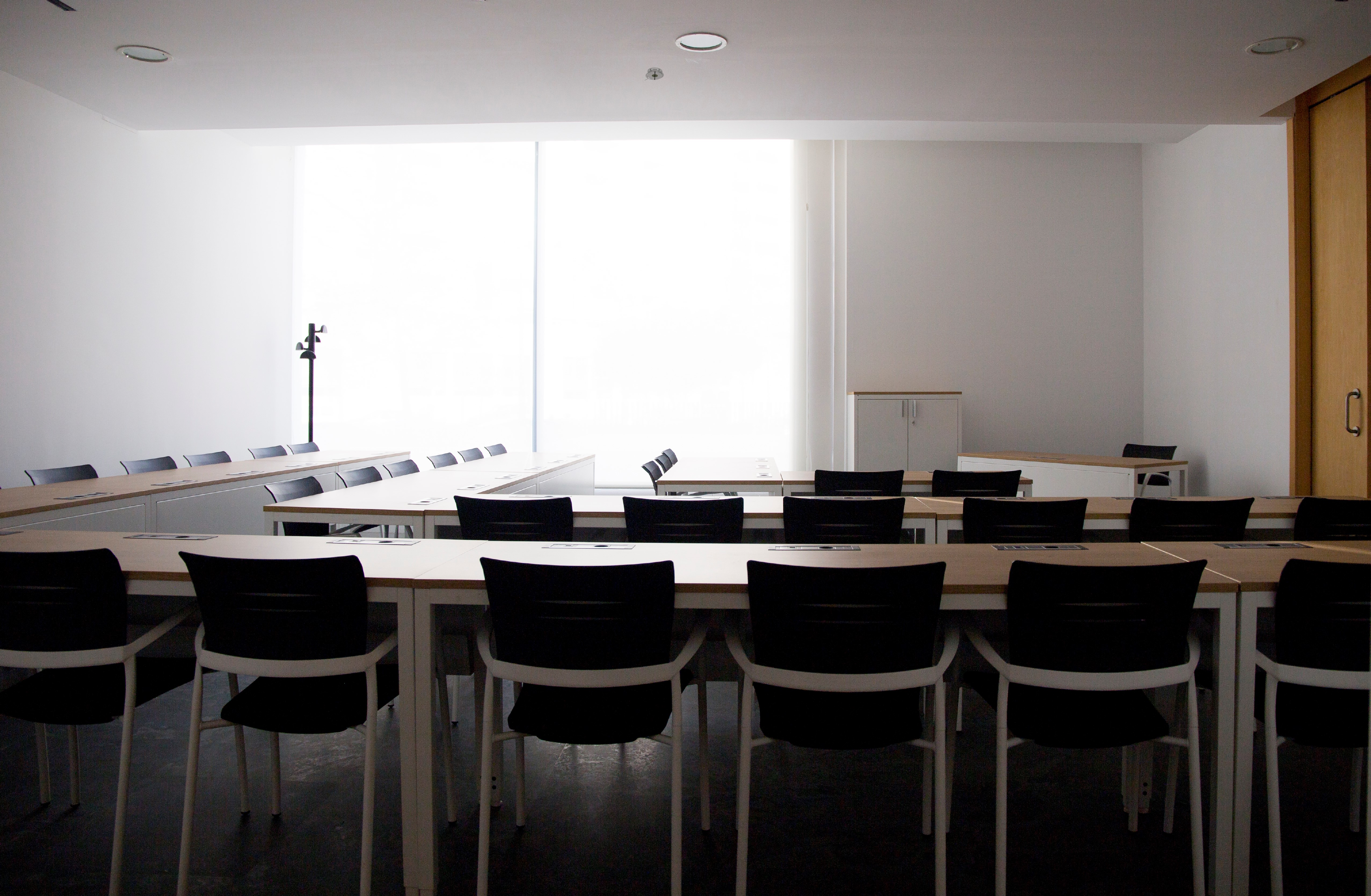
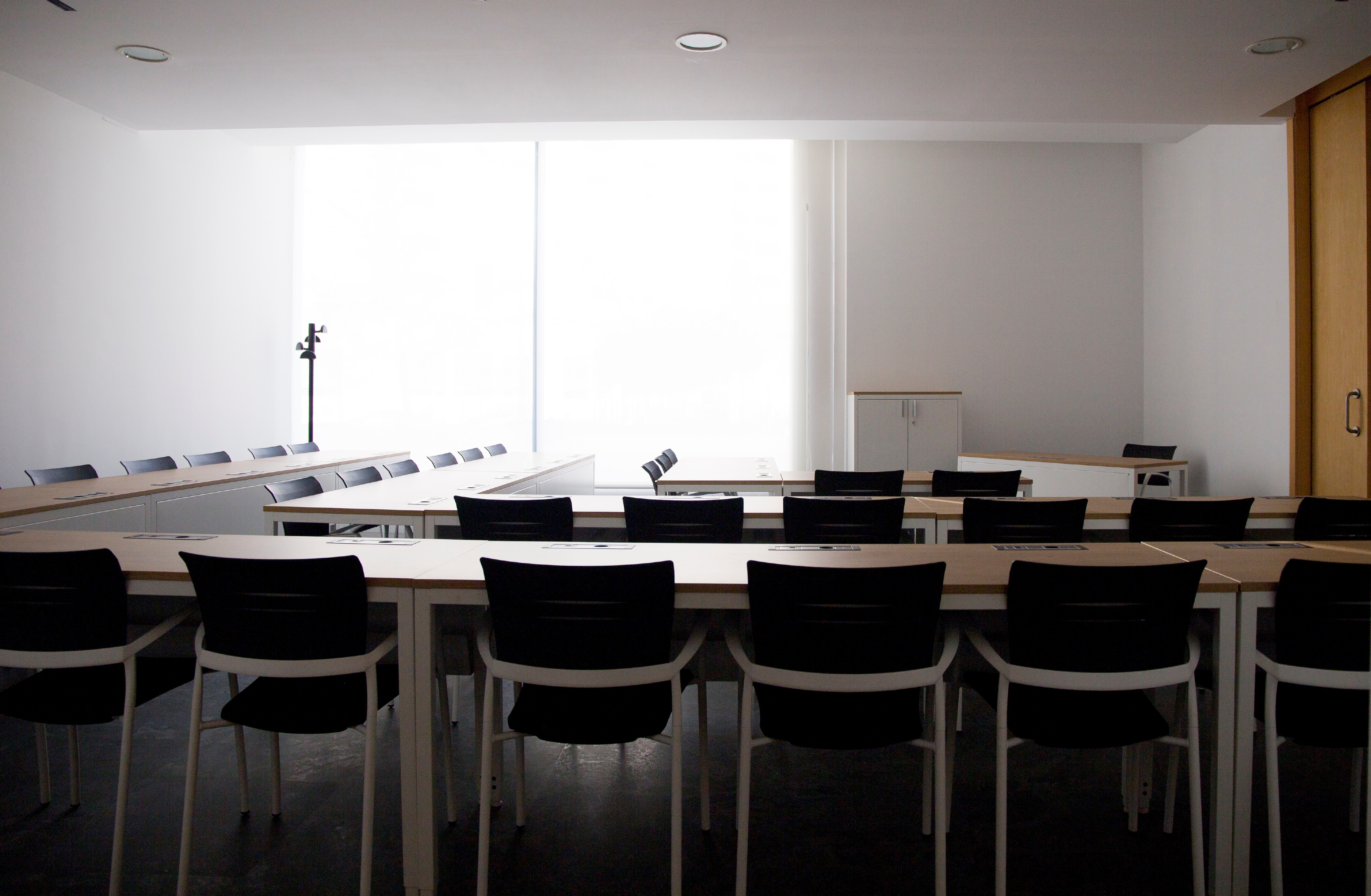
- smoke detector (654, 74)
